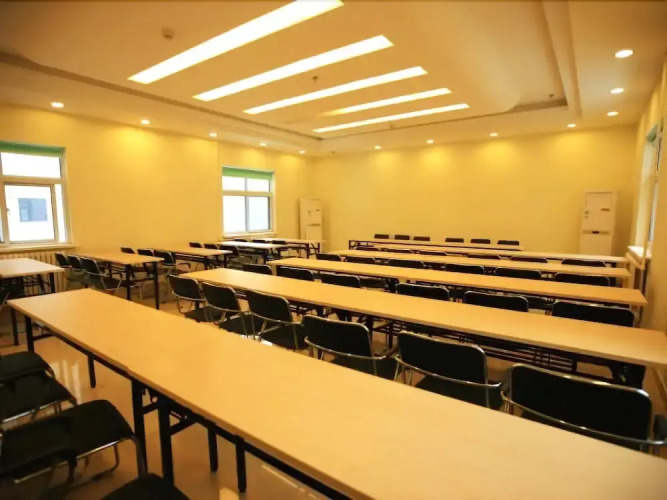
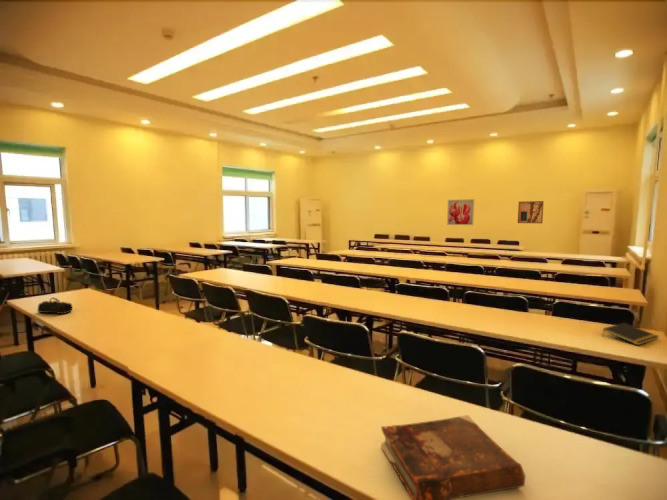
+ wall art (460, 212)
+ book (446, 456)
+ notepad (630, 333)
+ wall art (530, 212)
+ pencil case (54, 304)
